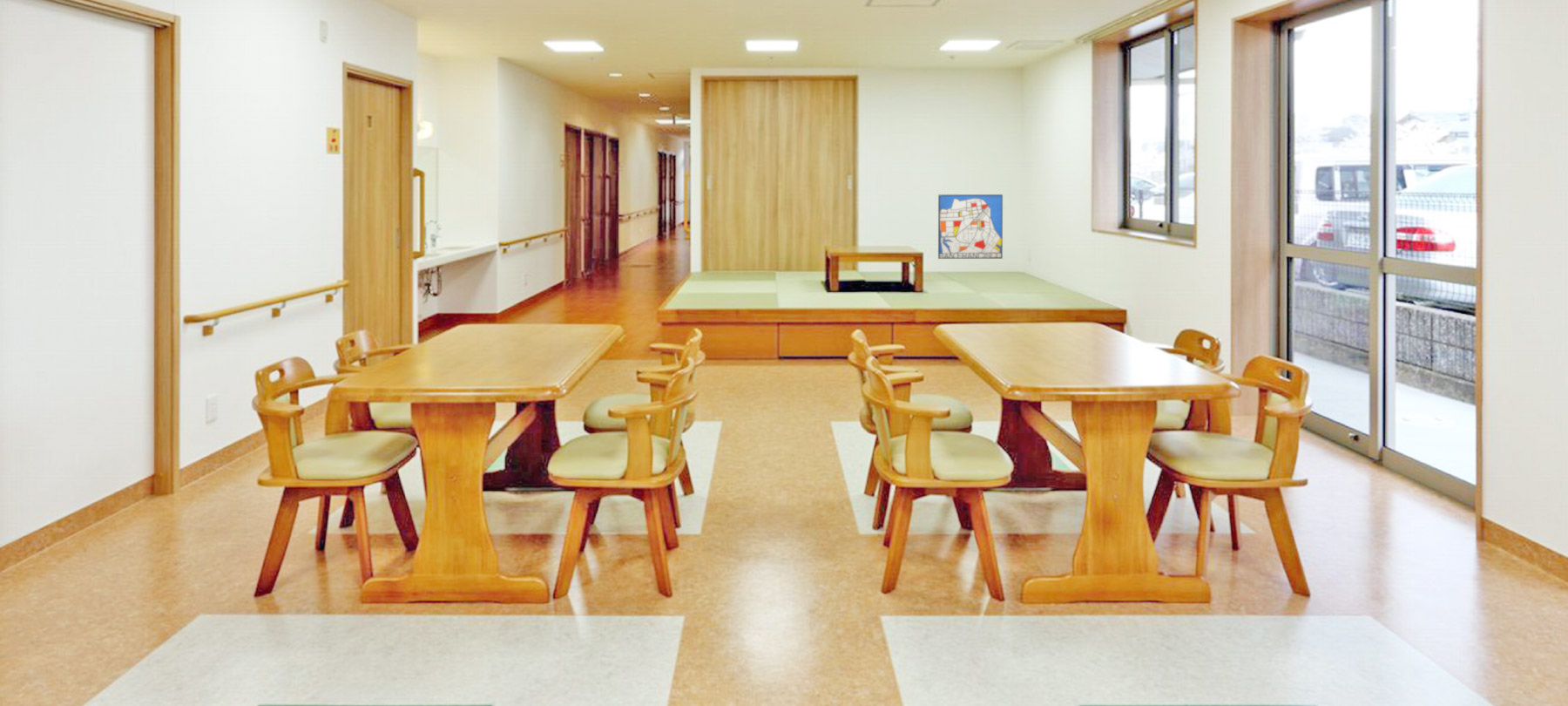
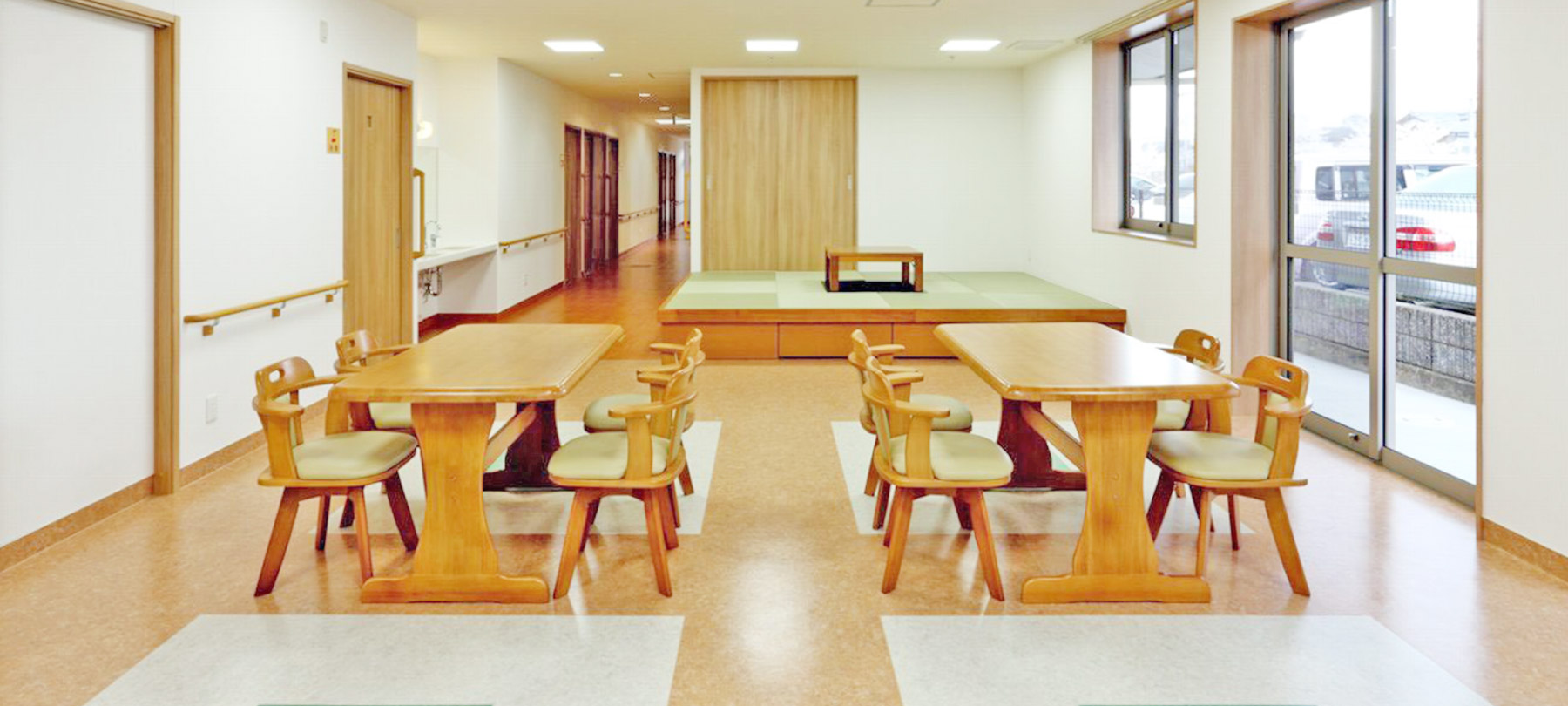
- wall art (970, 227)
